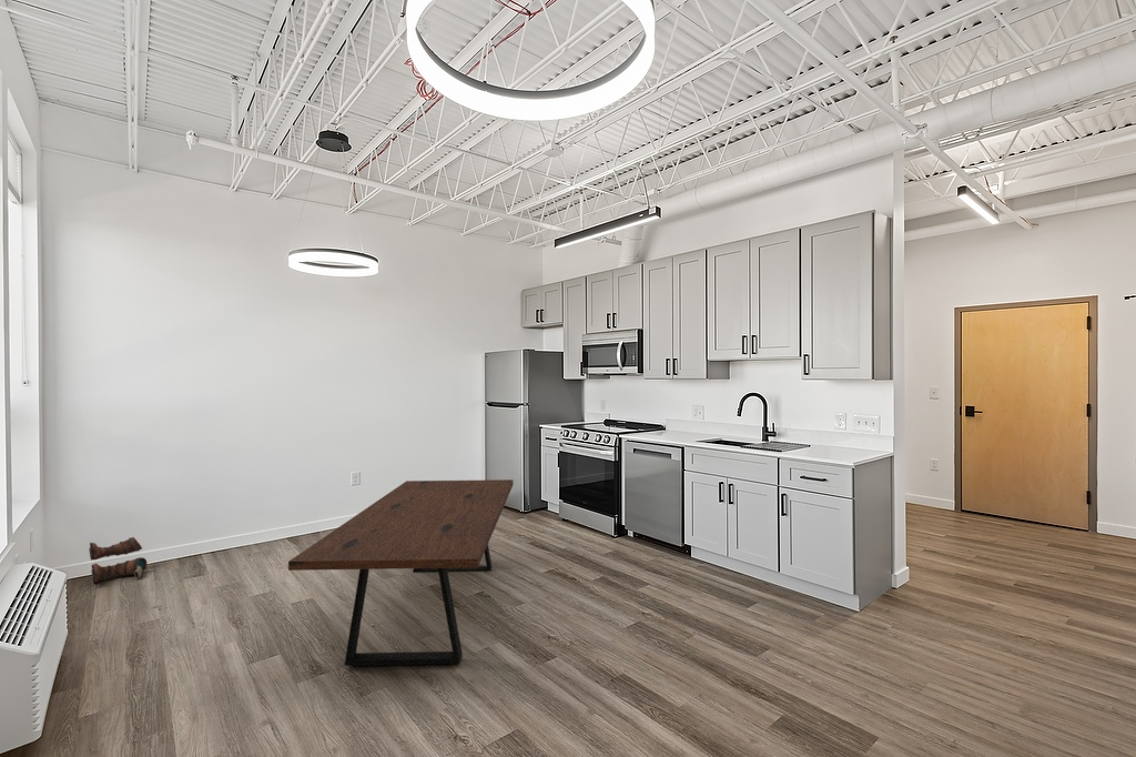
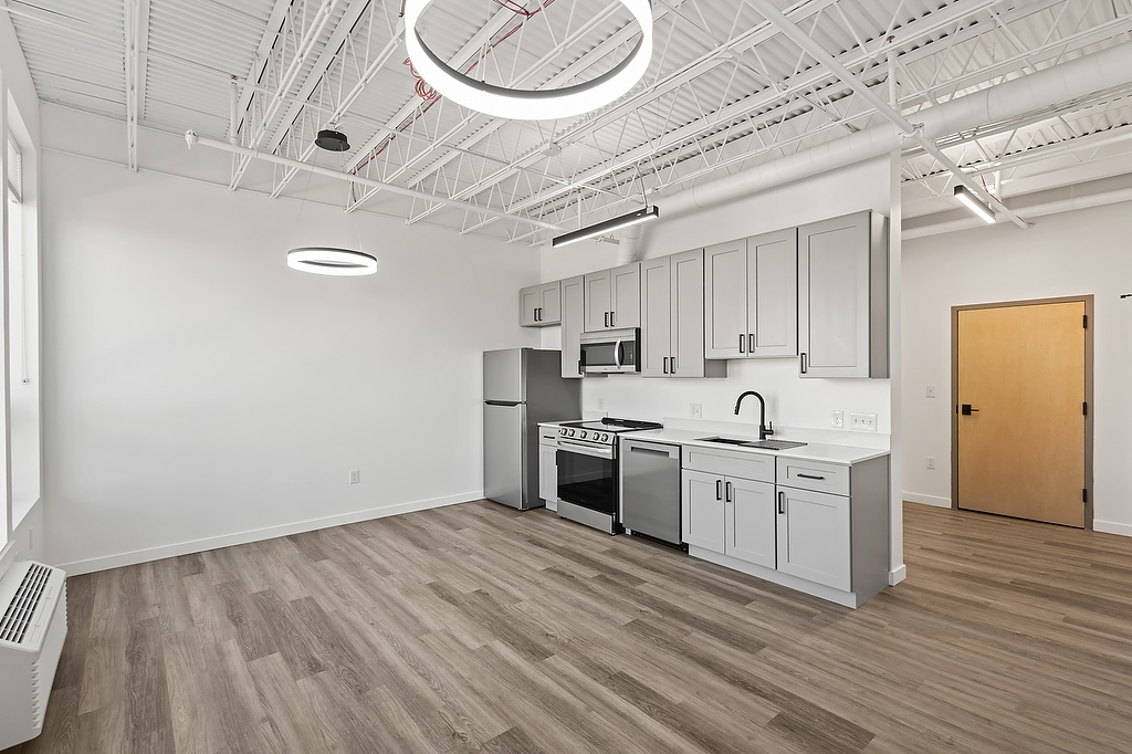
- dining table (433, 558)
- boots (119, 555)
